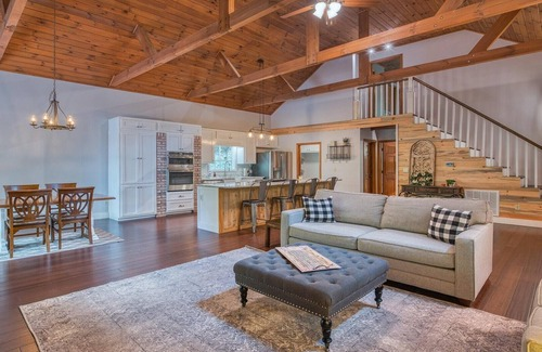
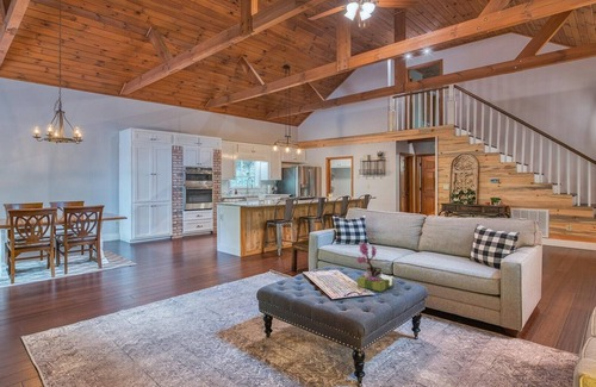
+ flower arrangement (373, 262)
